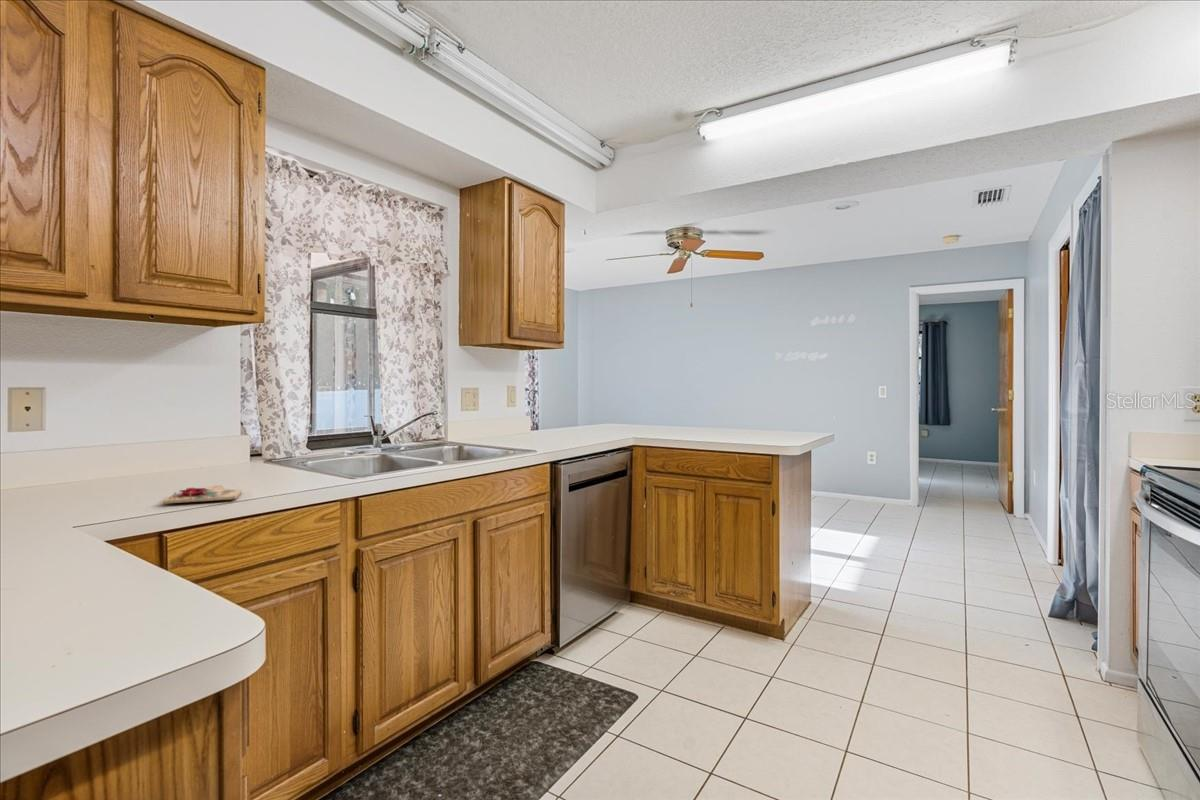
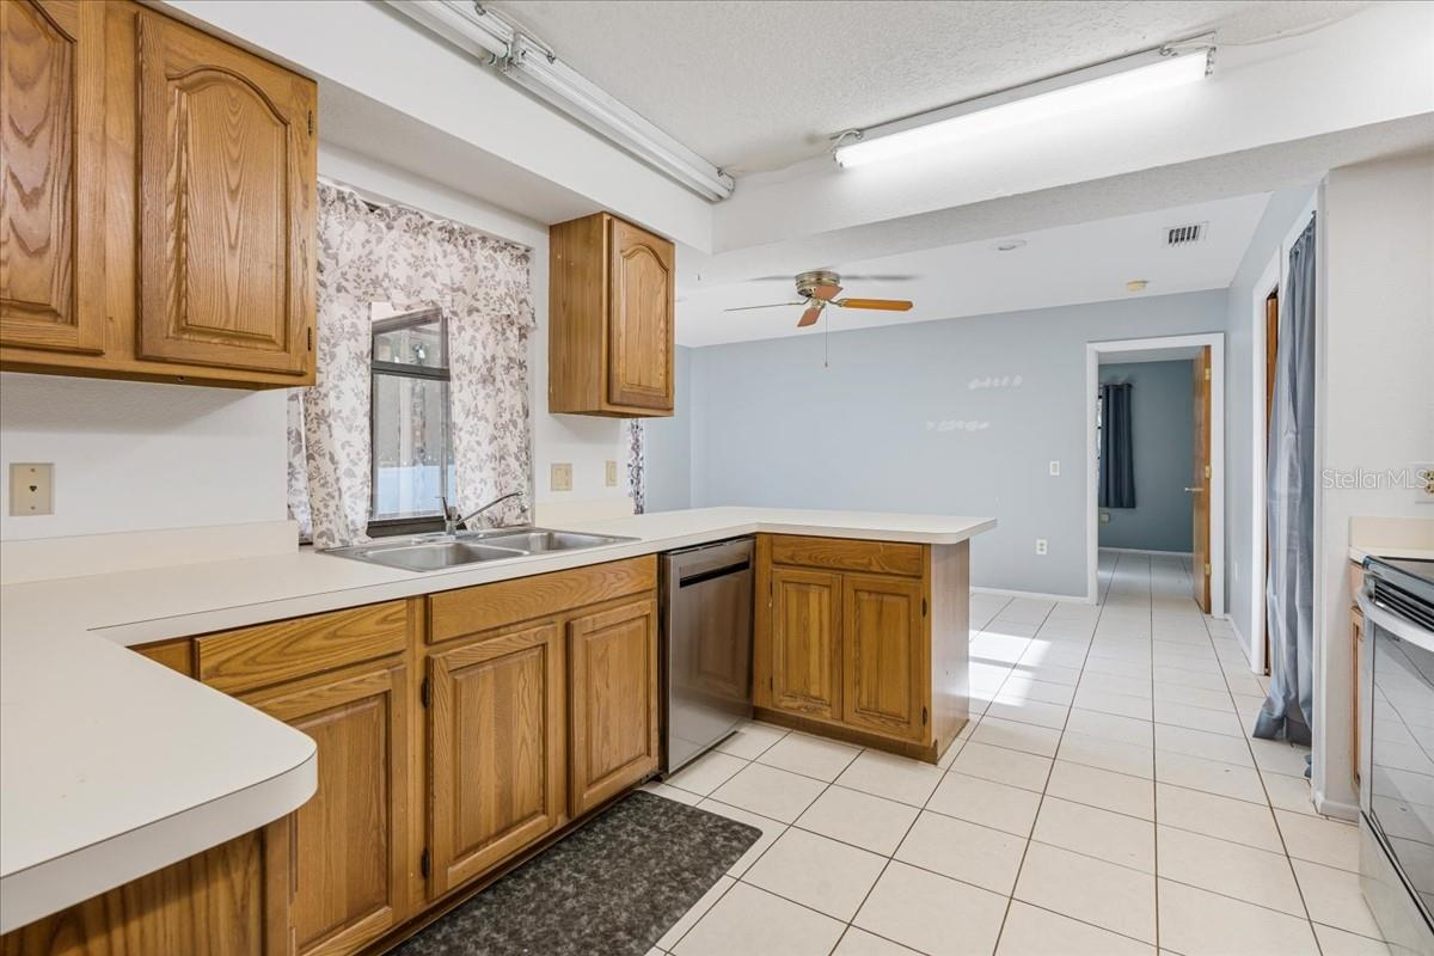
- cutting board (208, 489)
